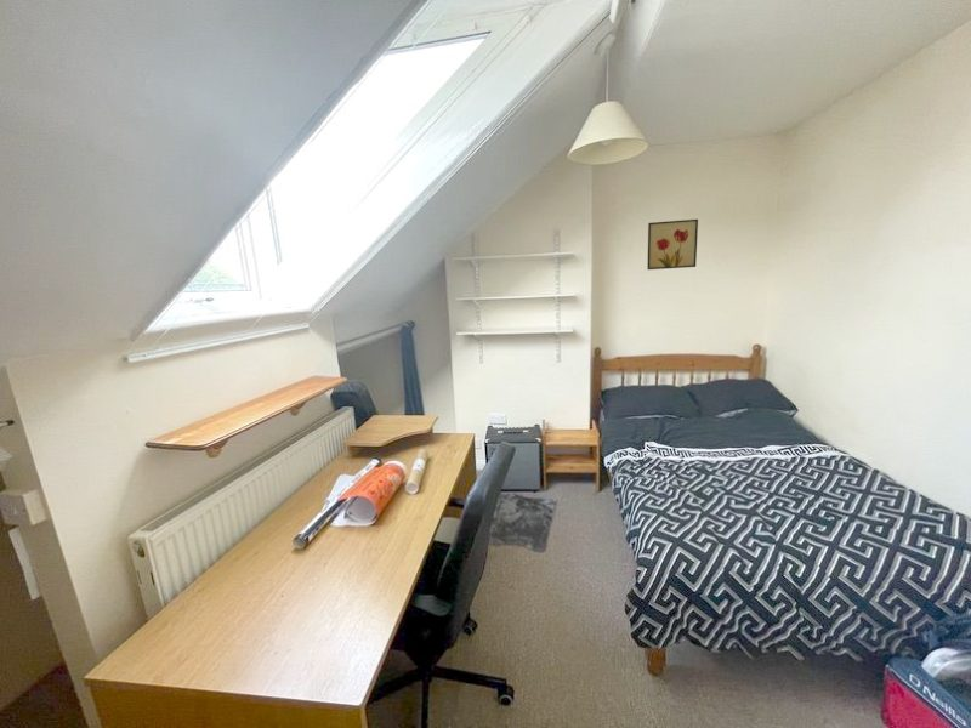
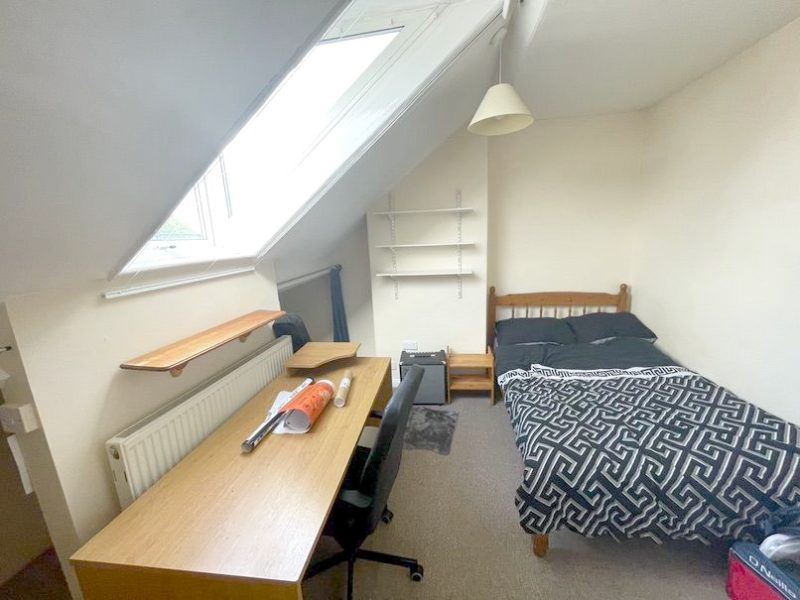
- wall art (671, 245)
